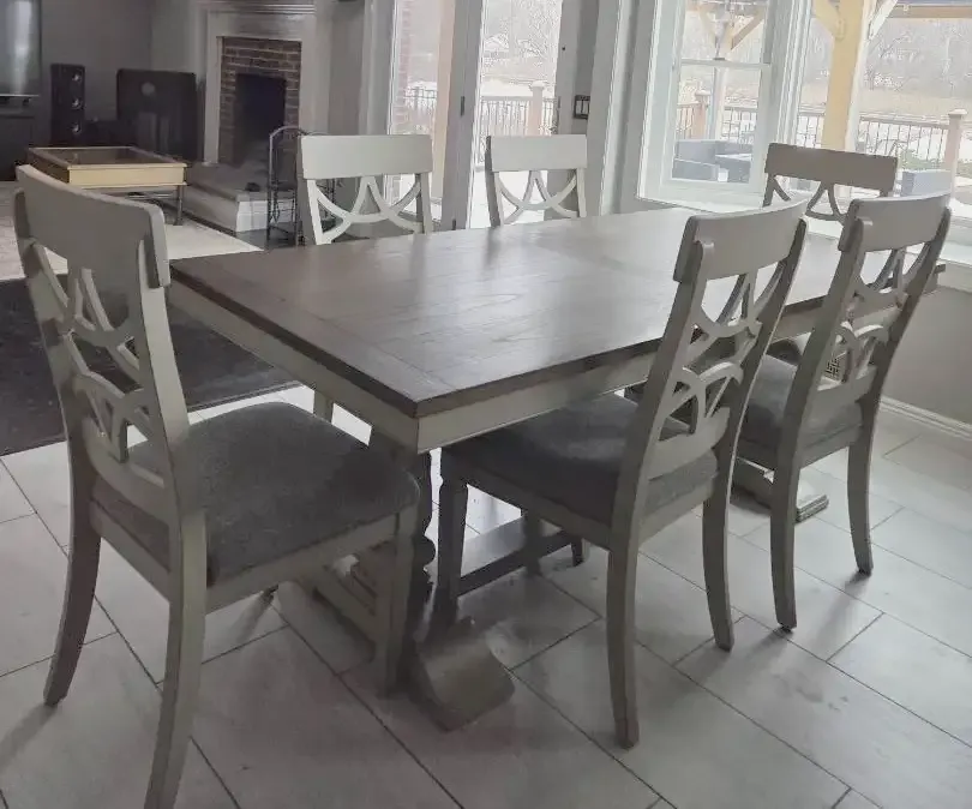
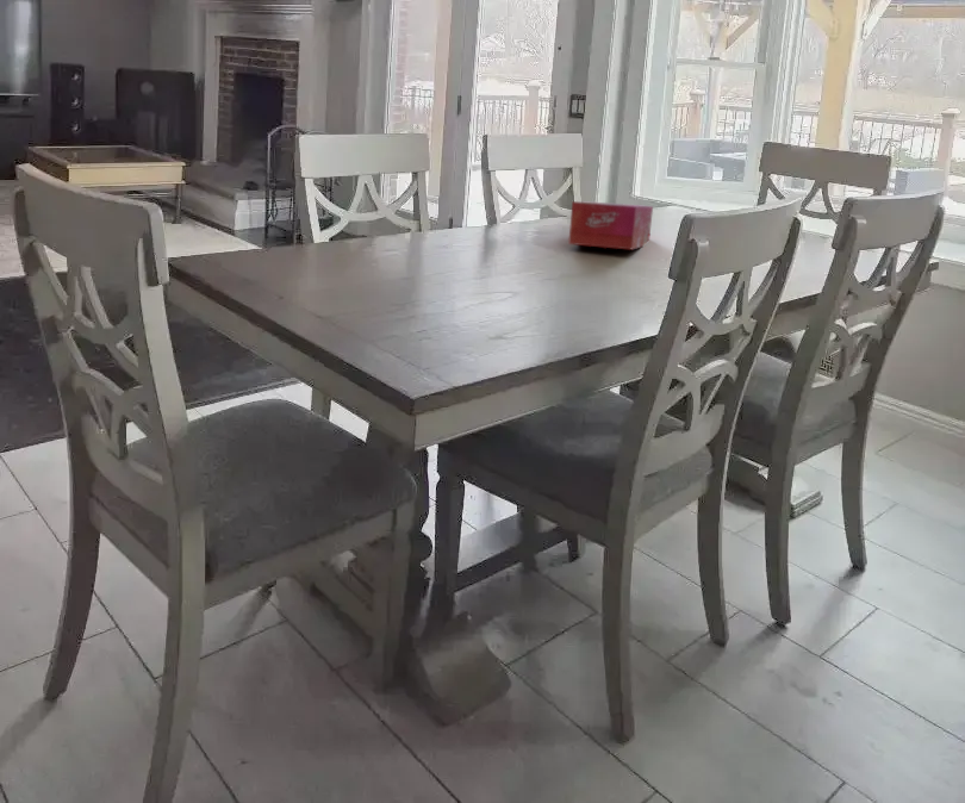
+ tissue box (612, 224)
